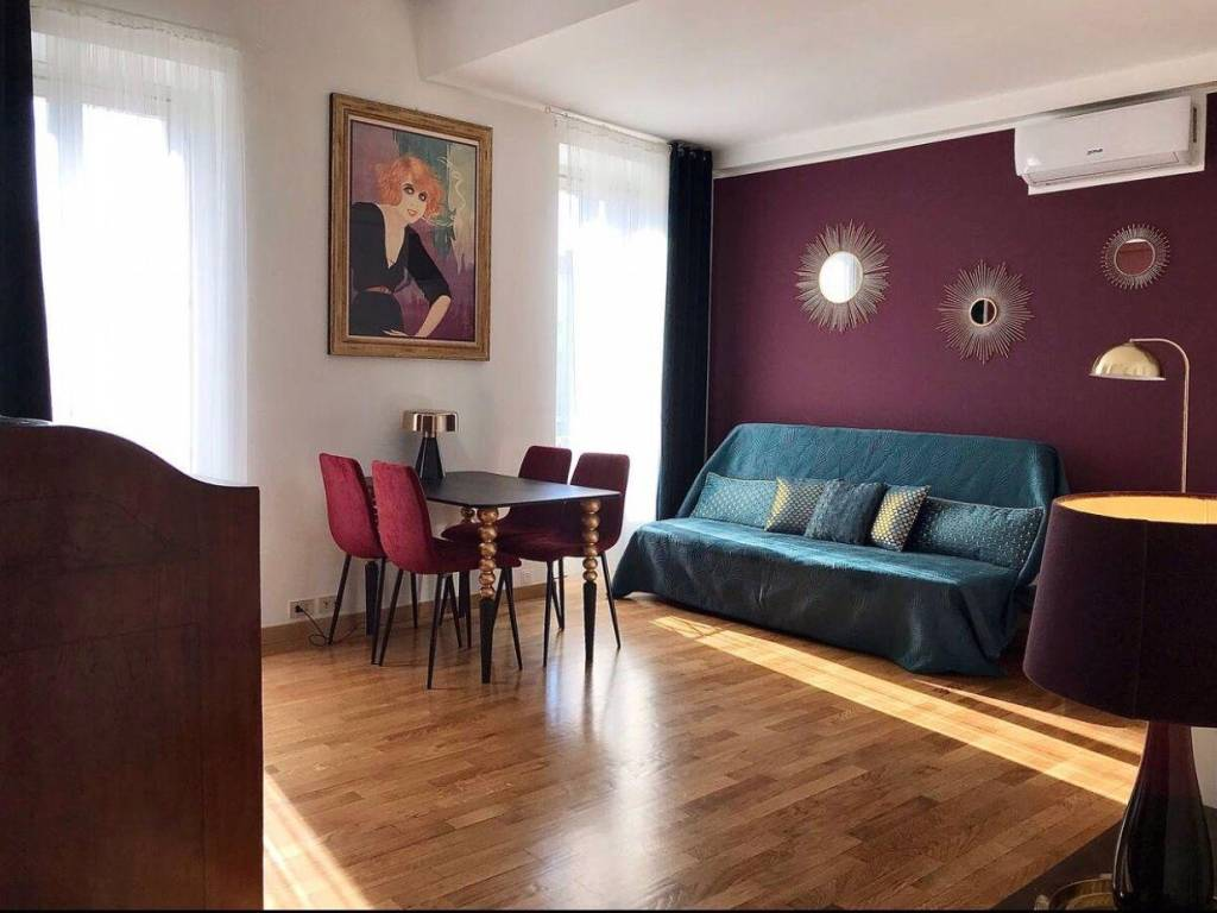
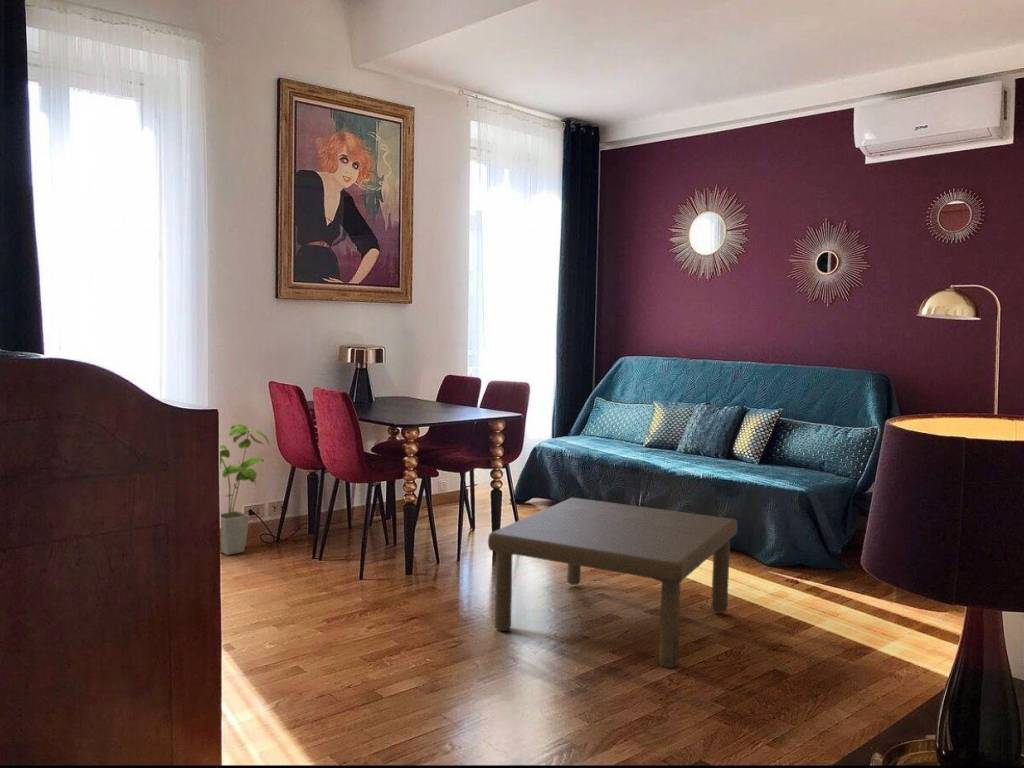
+ coffee table (618, 572)
+ house plant (238, 487)
